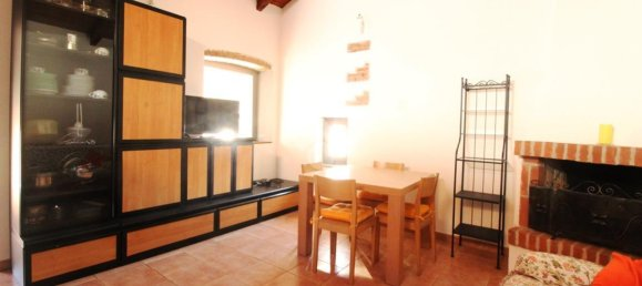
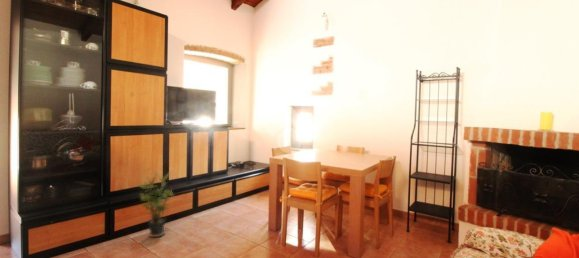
+ potted plant (155, 204)
